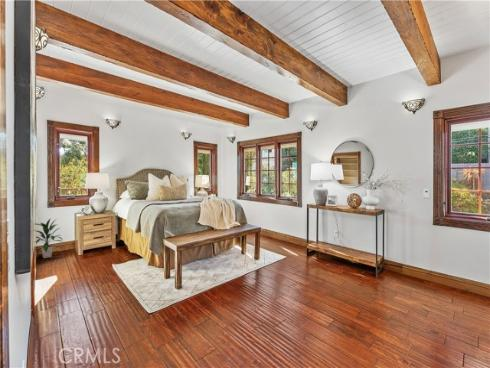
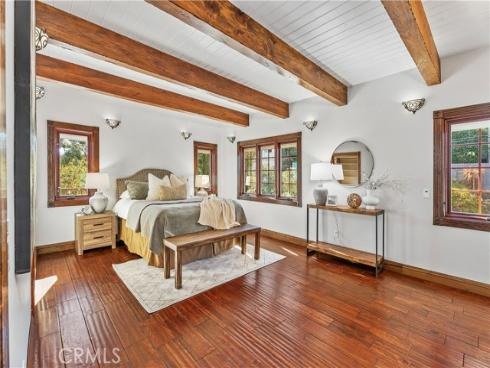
- indoor plant (46, 237)
